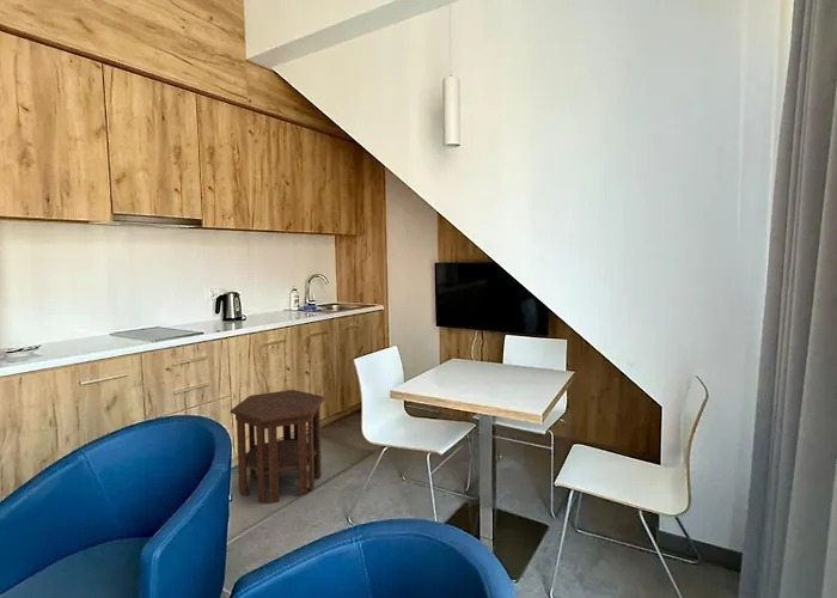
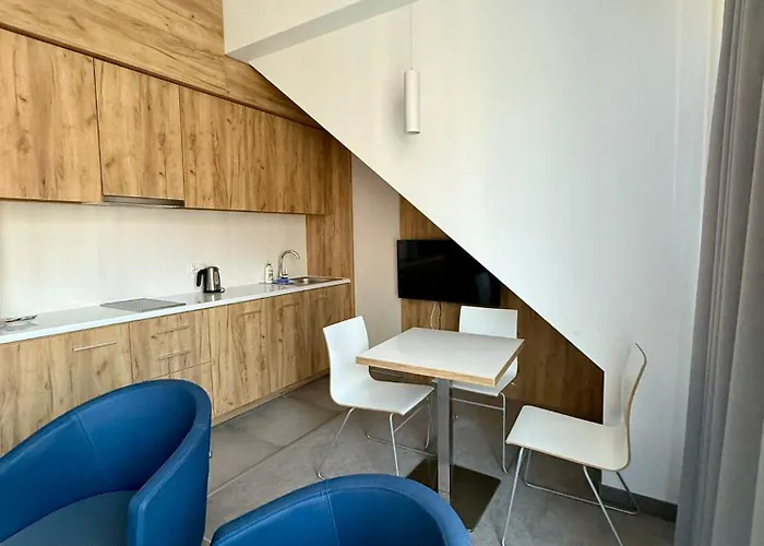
- side table (280, 443)
